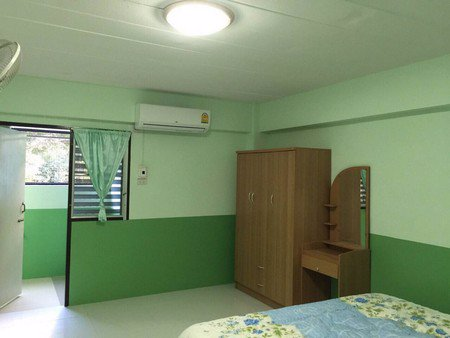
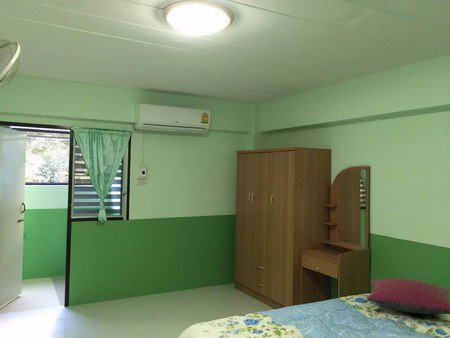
+ pillow (409, 294)
